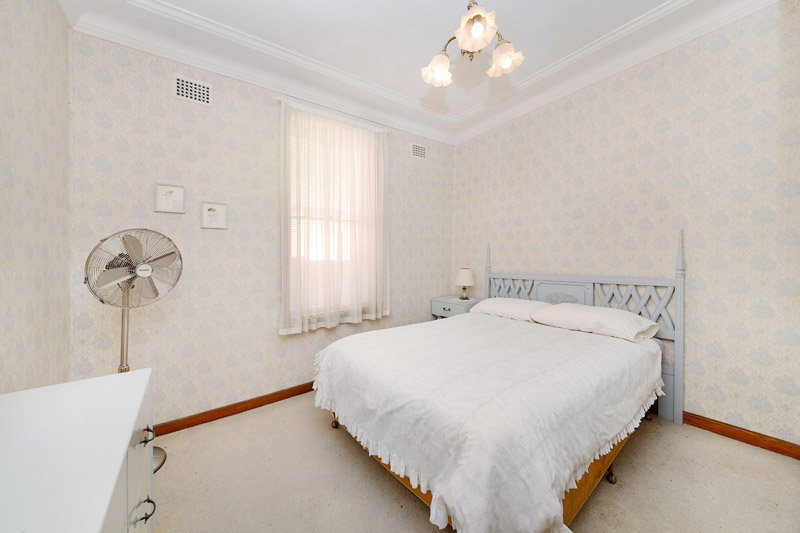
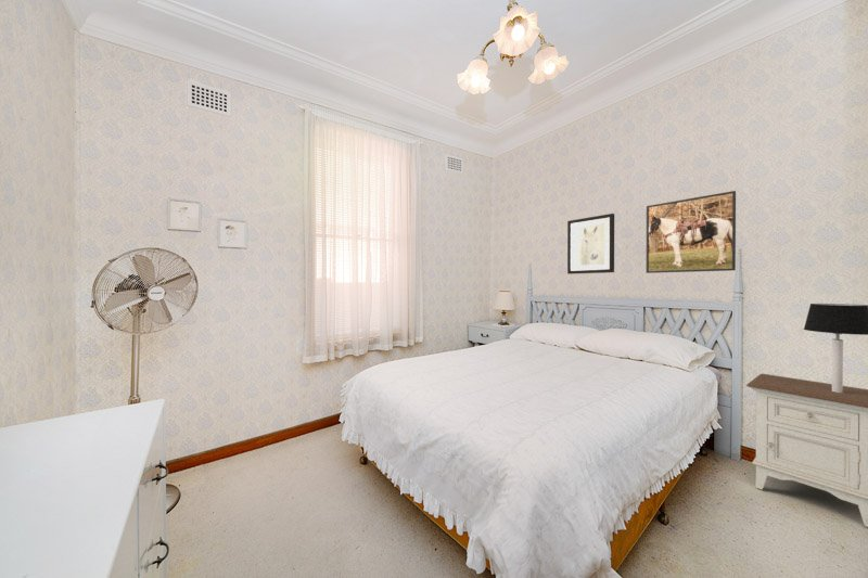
+ nightstand (813, 441)
+ wall art (589, 245)
+ table lamp (837, 347)
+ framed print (687, 235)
